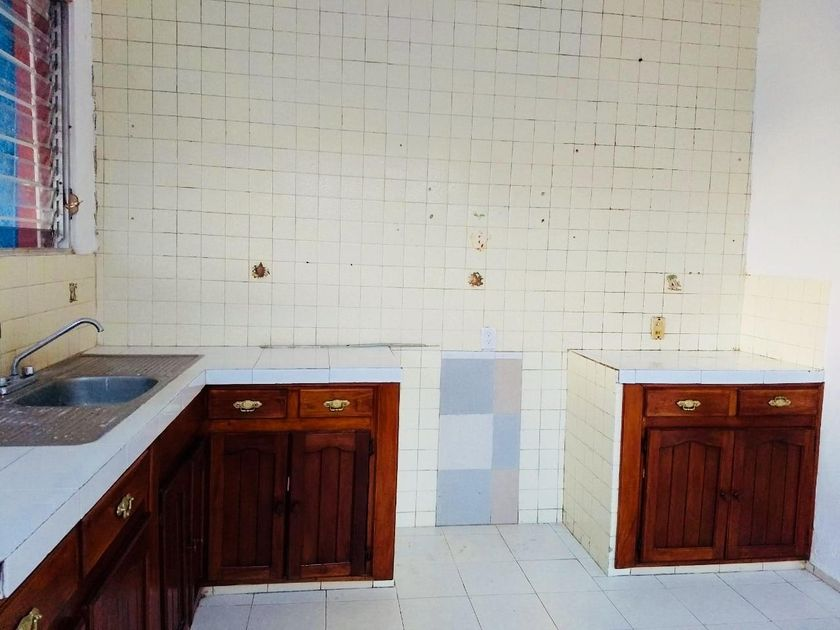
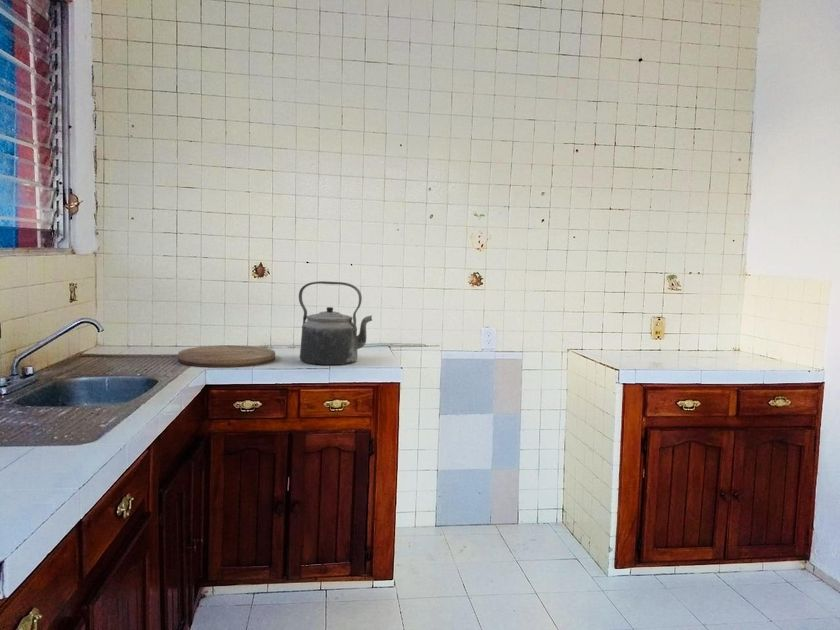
+ kettle (335, 321)
+ cutting board (227, 355)
